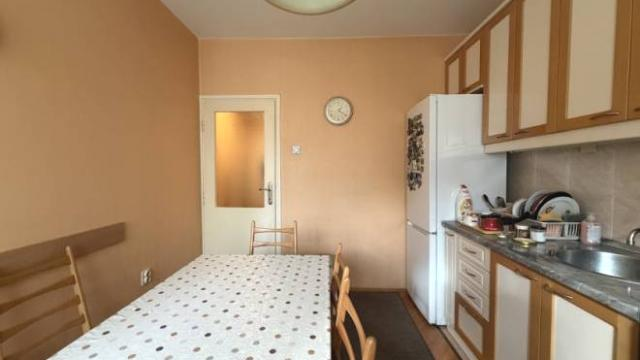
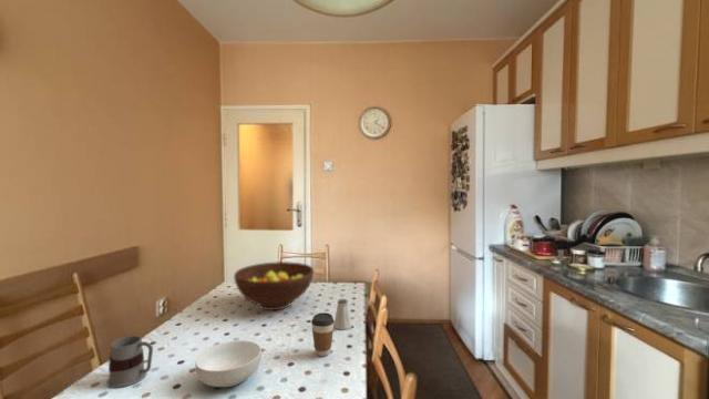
+ saltshaker (342, 313)
+ fruit bowl (275, 288)
+ cereal bowl (229, 366)
+ coffee cup (322, 334)
+ mug (132, 359)
